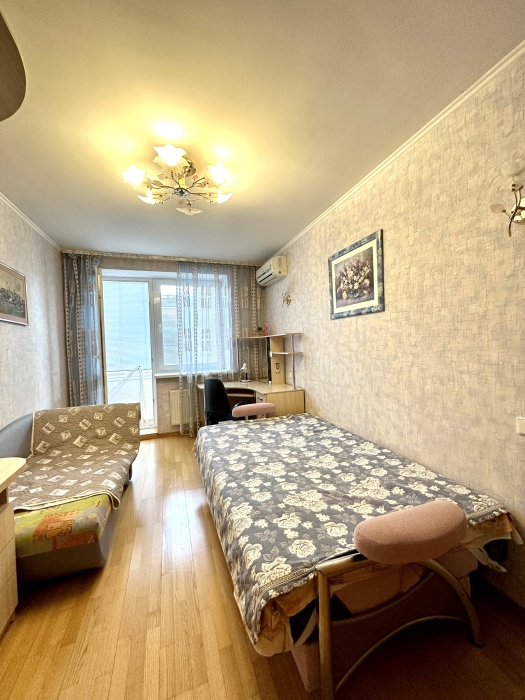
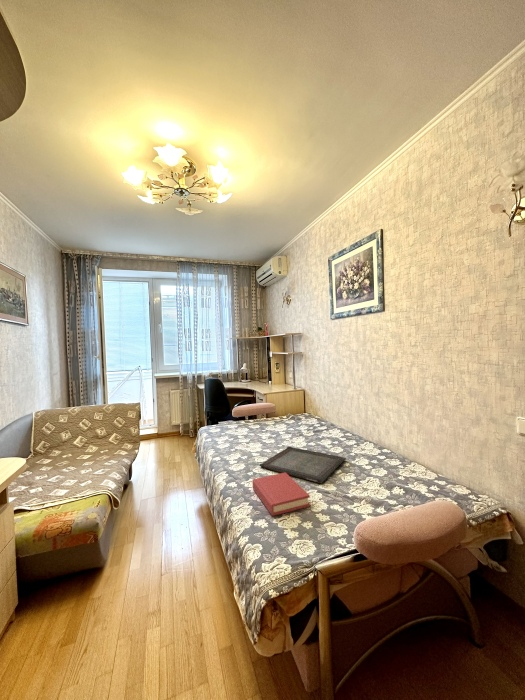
+ hardback book (279, 491)
+ serving tray (303, 461)
